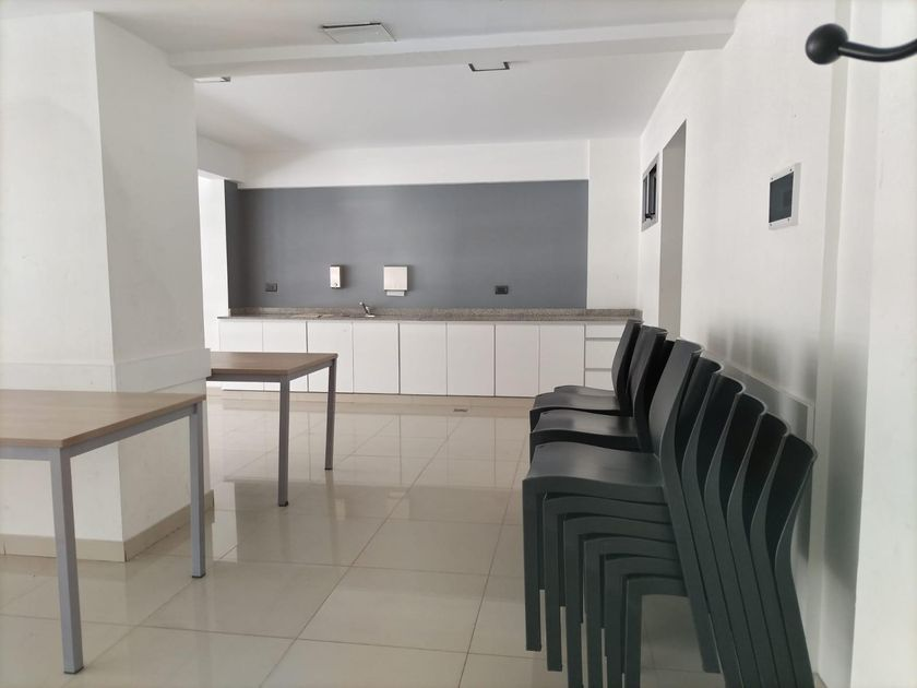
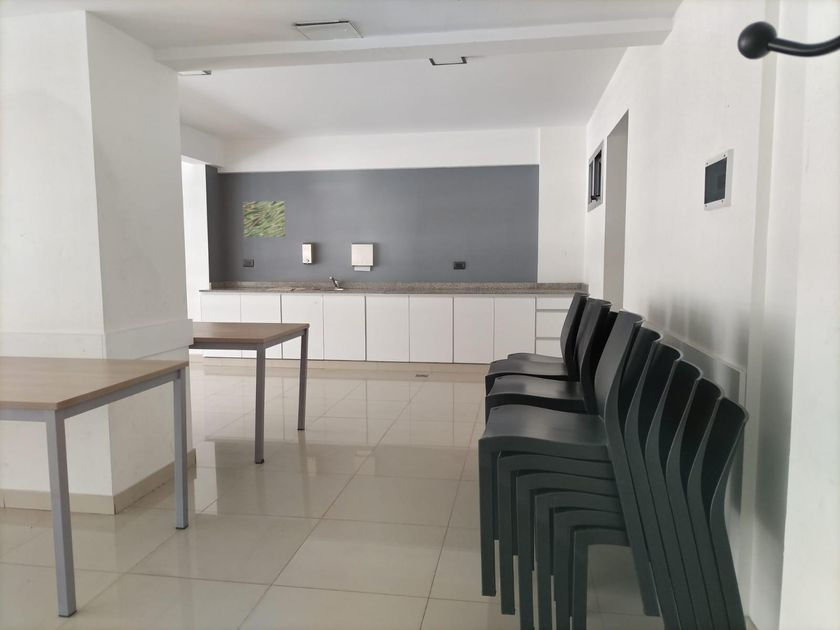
+ wall art (264, 219)
